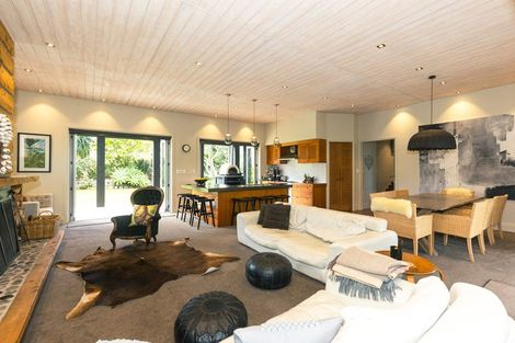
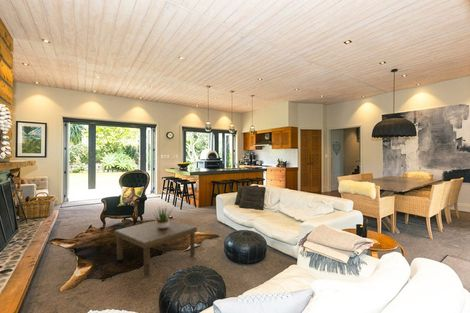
+ potted plant (162, 217)
+ coffee table (156, 243)
